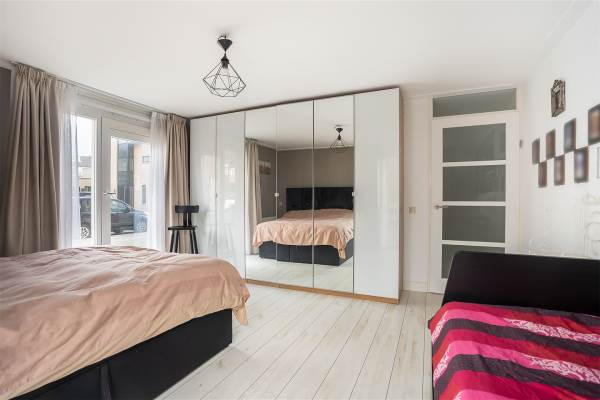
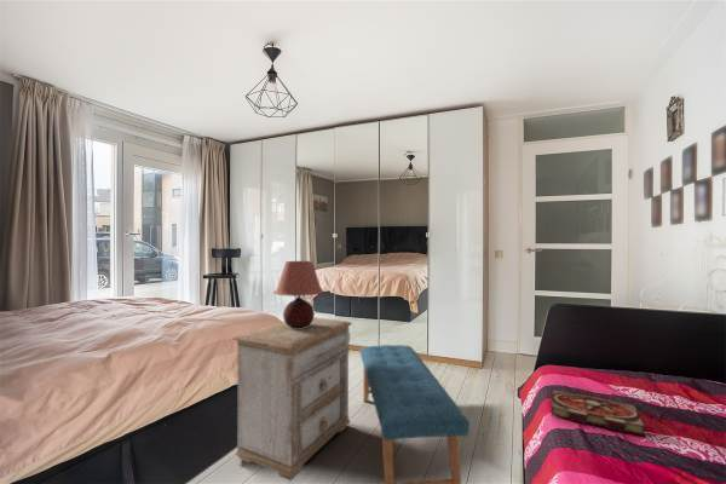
+ book (593, 407)
+ bench (401, 404)
+ table lamp (299, 293)
+ nightstand (296, 385)
